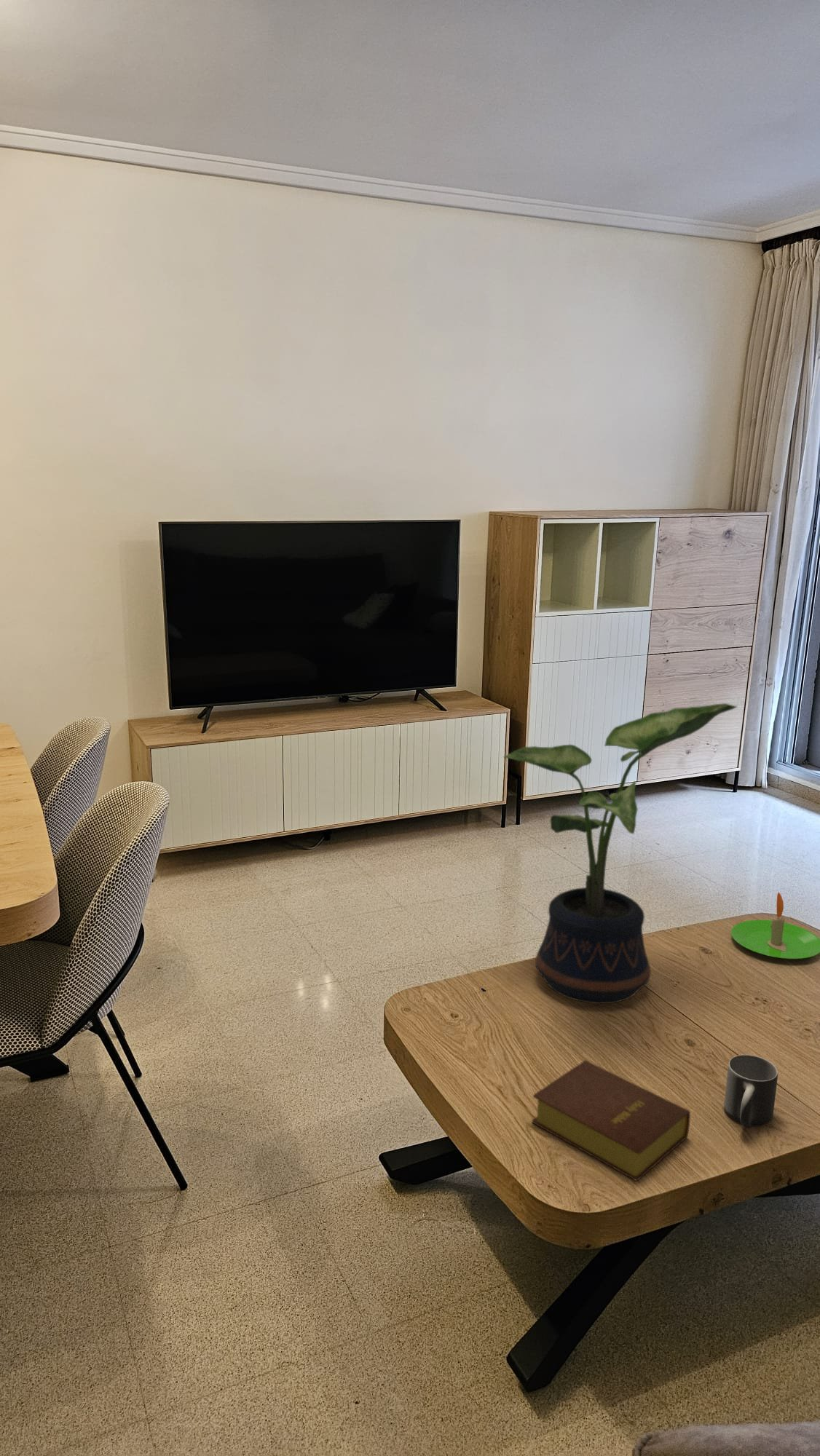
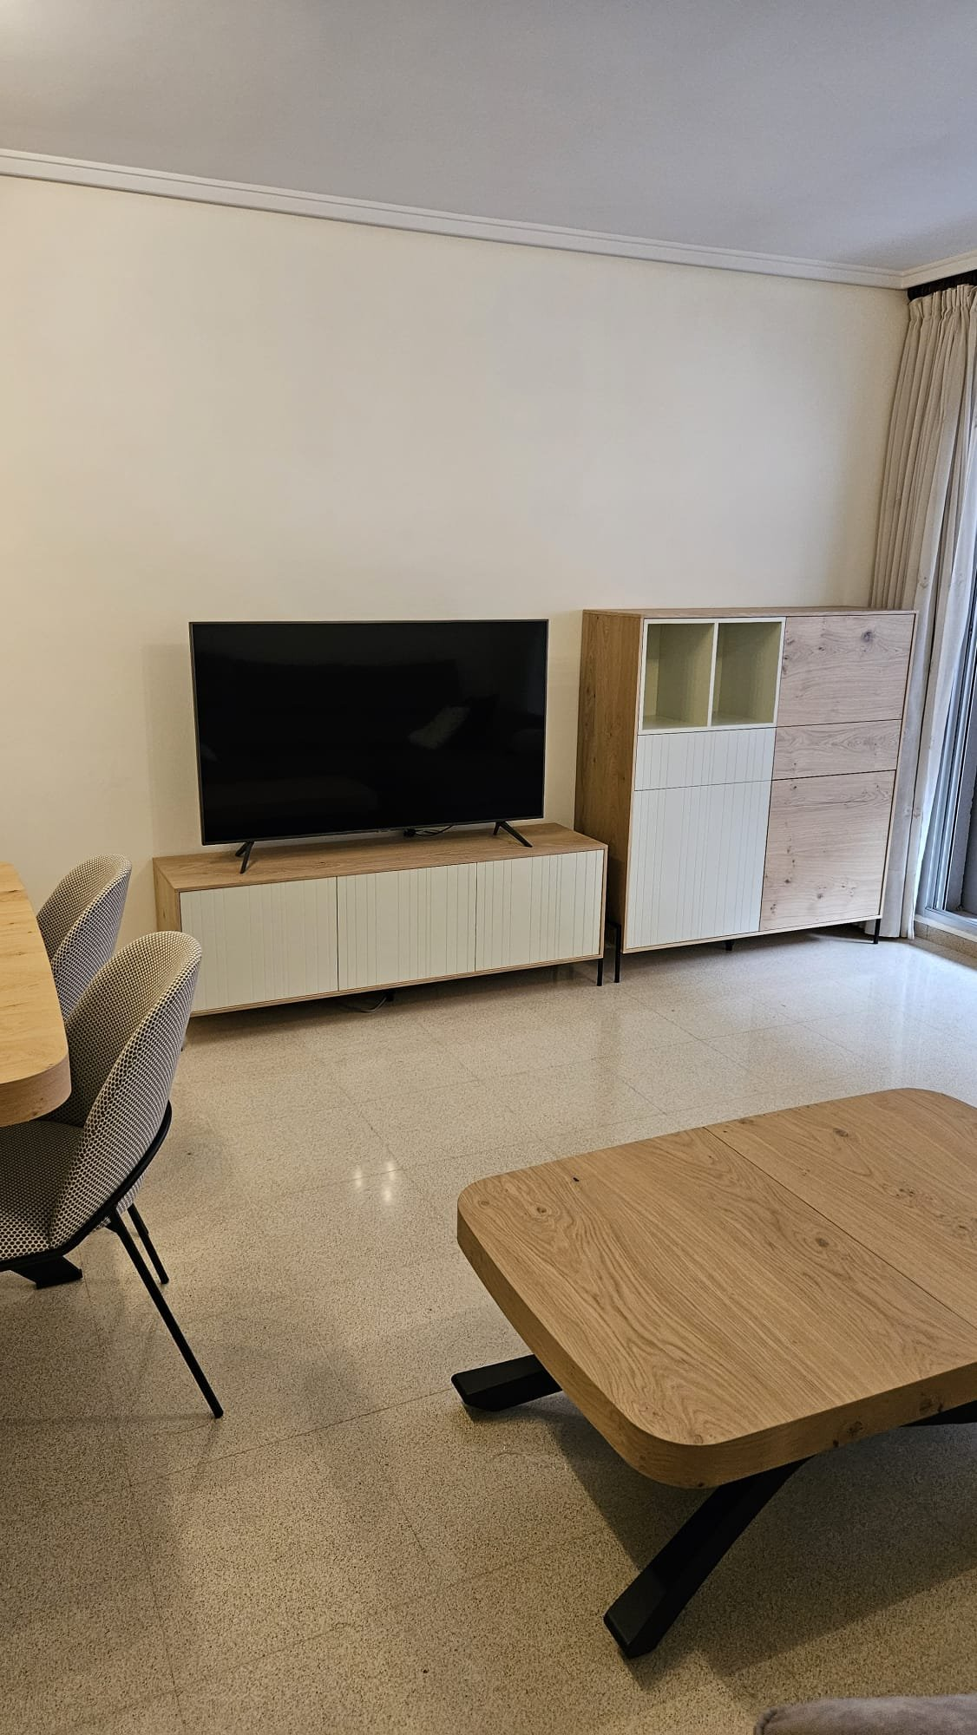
- bible (610, 1115)
- candle (778, 918)
- potted plant (606, 858)
- mug (747, 1096)
